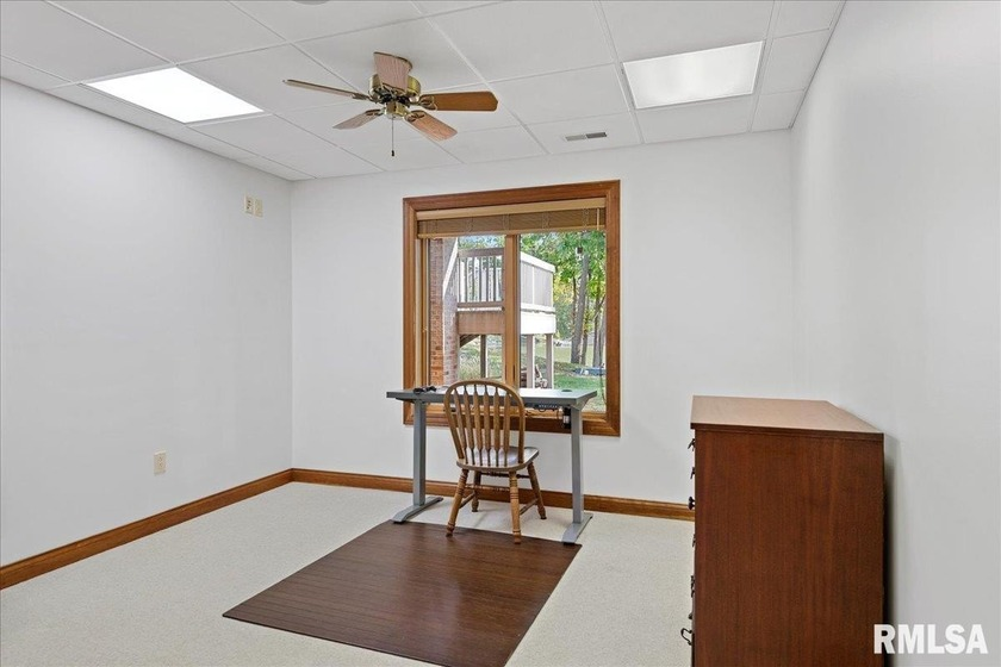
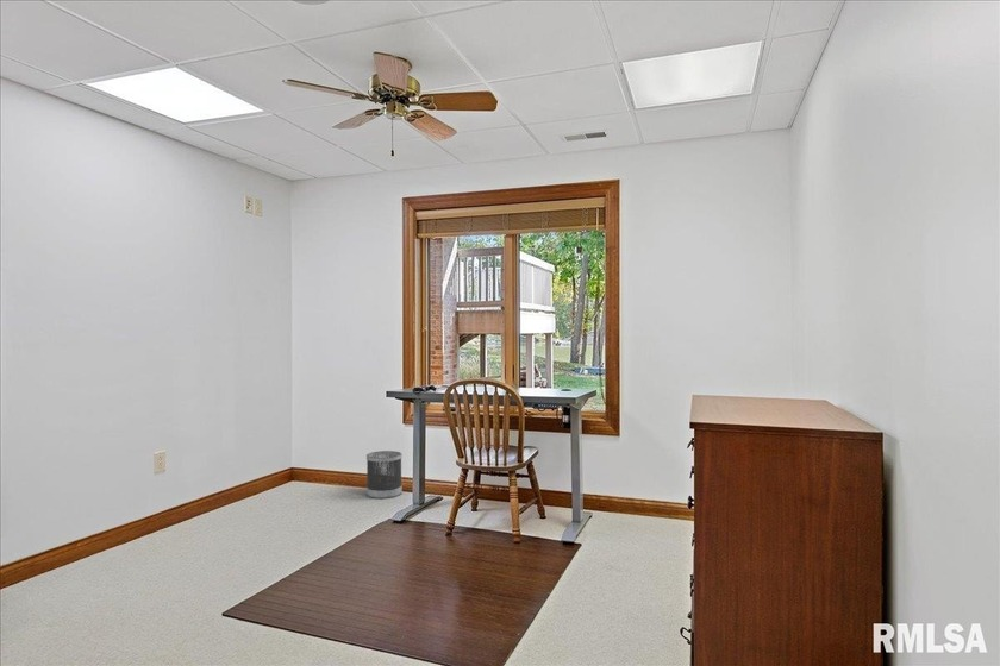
+ wastebasket (383, 473)
